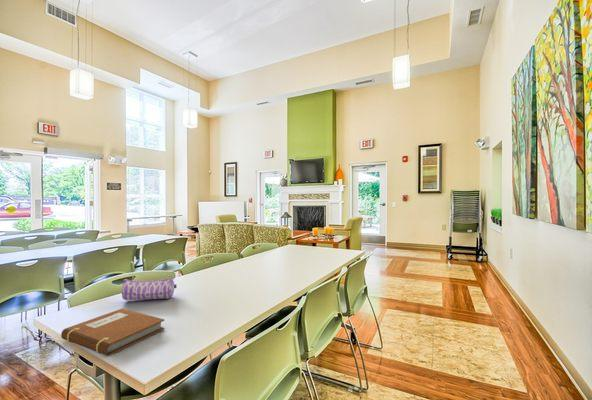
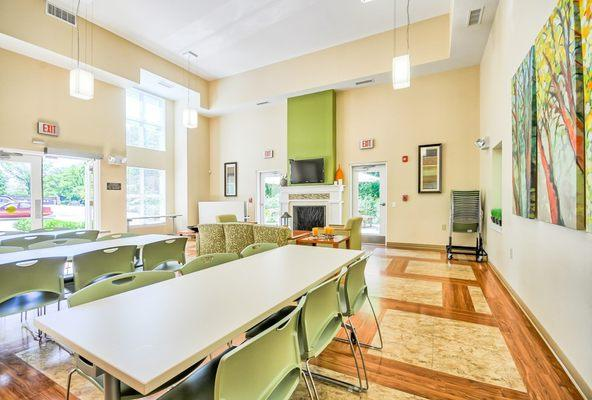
- notebook (113, 329)
- pencil case (149, 288)
